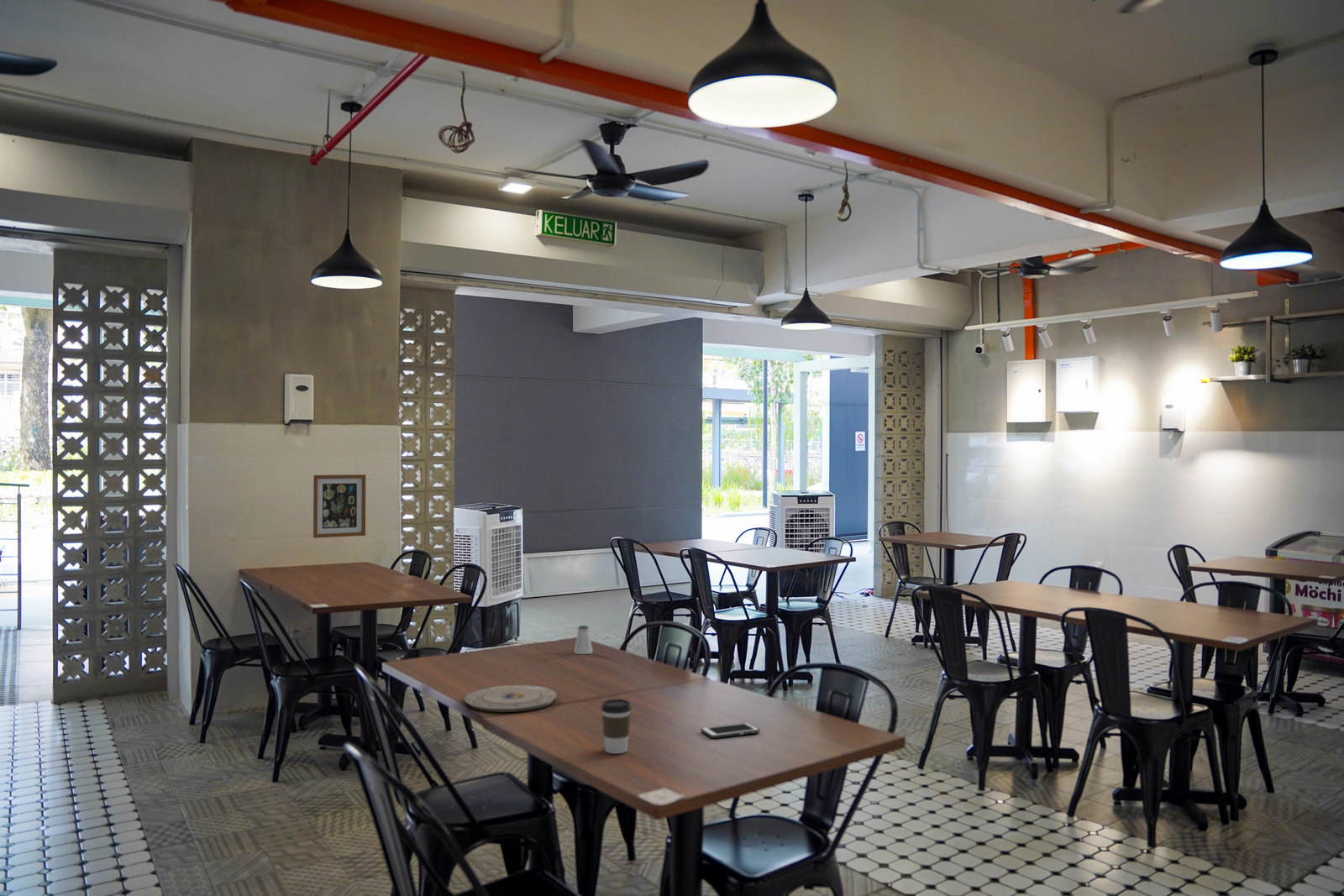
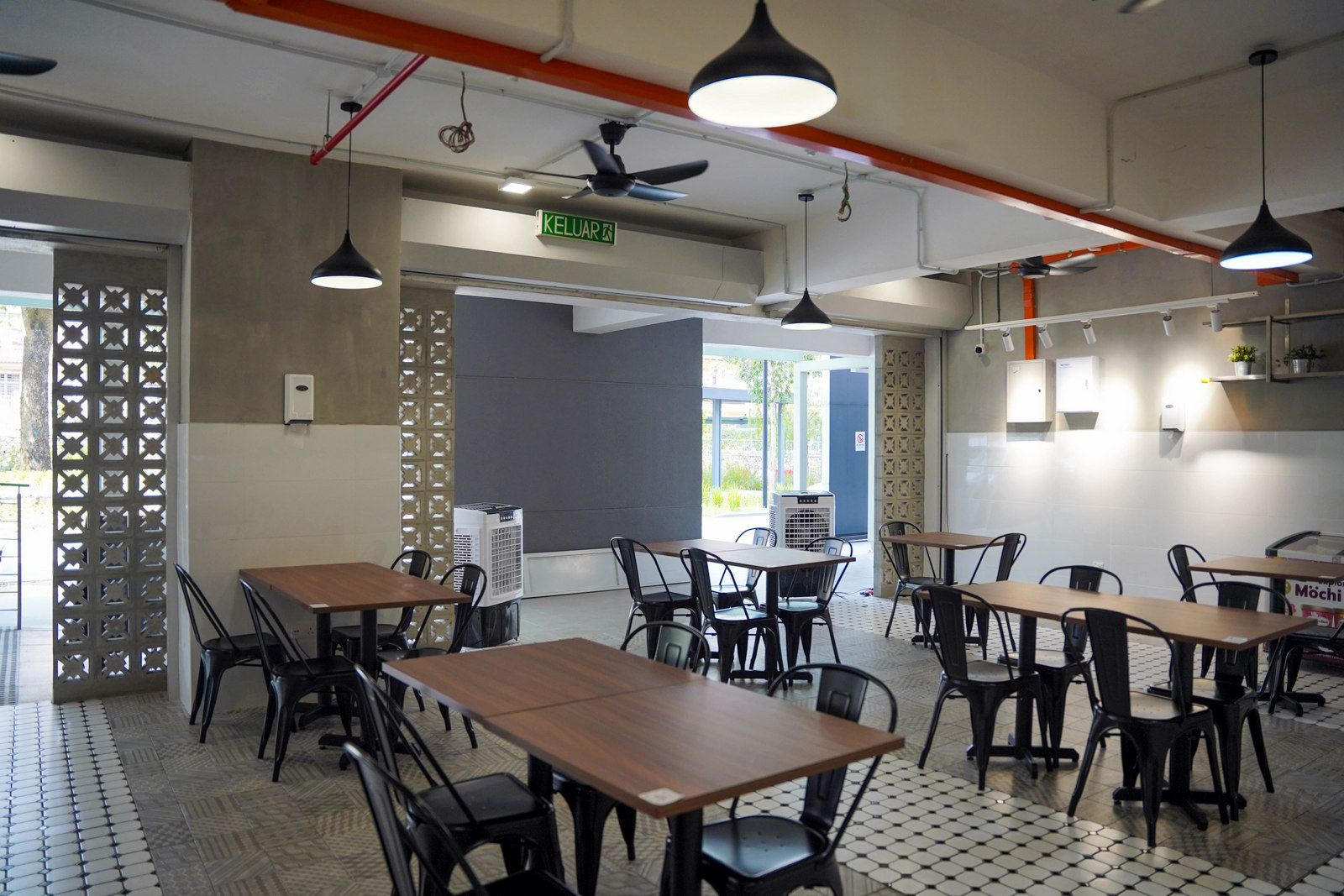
- coffee cup (616, 726)
- cell phone (730, 730)
- saltshaker (583, 639)
- plate (511, 698)
- wall art (339, 506)
